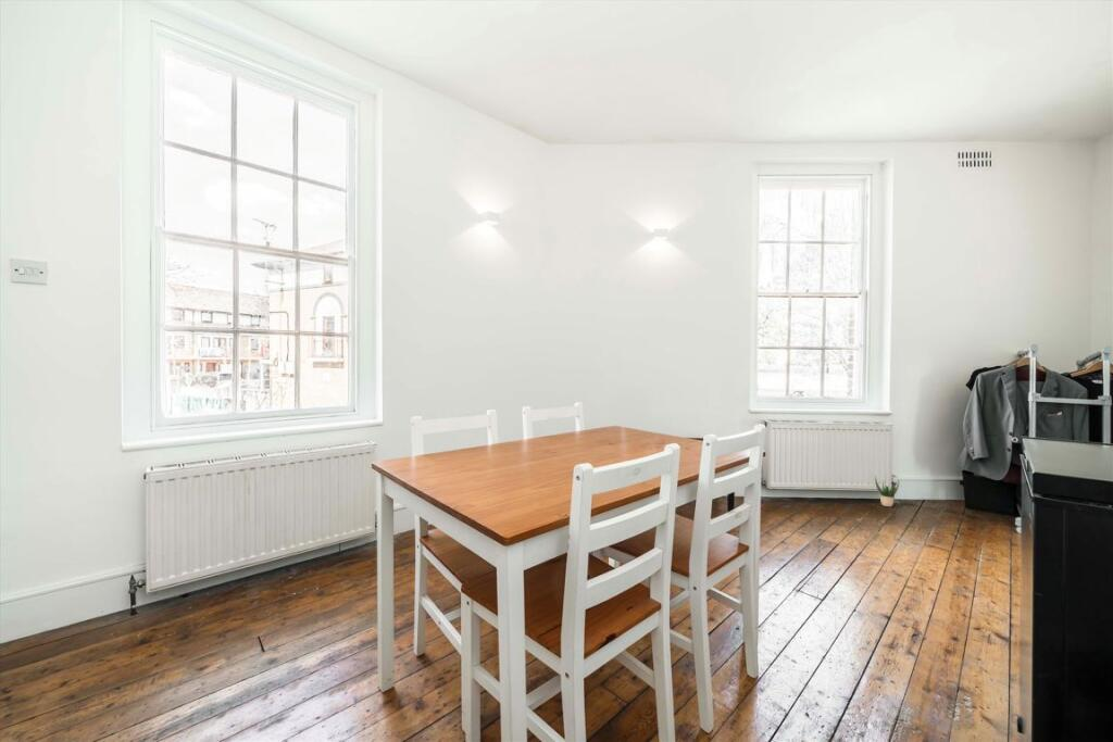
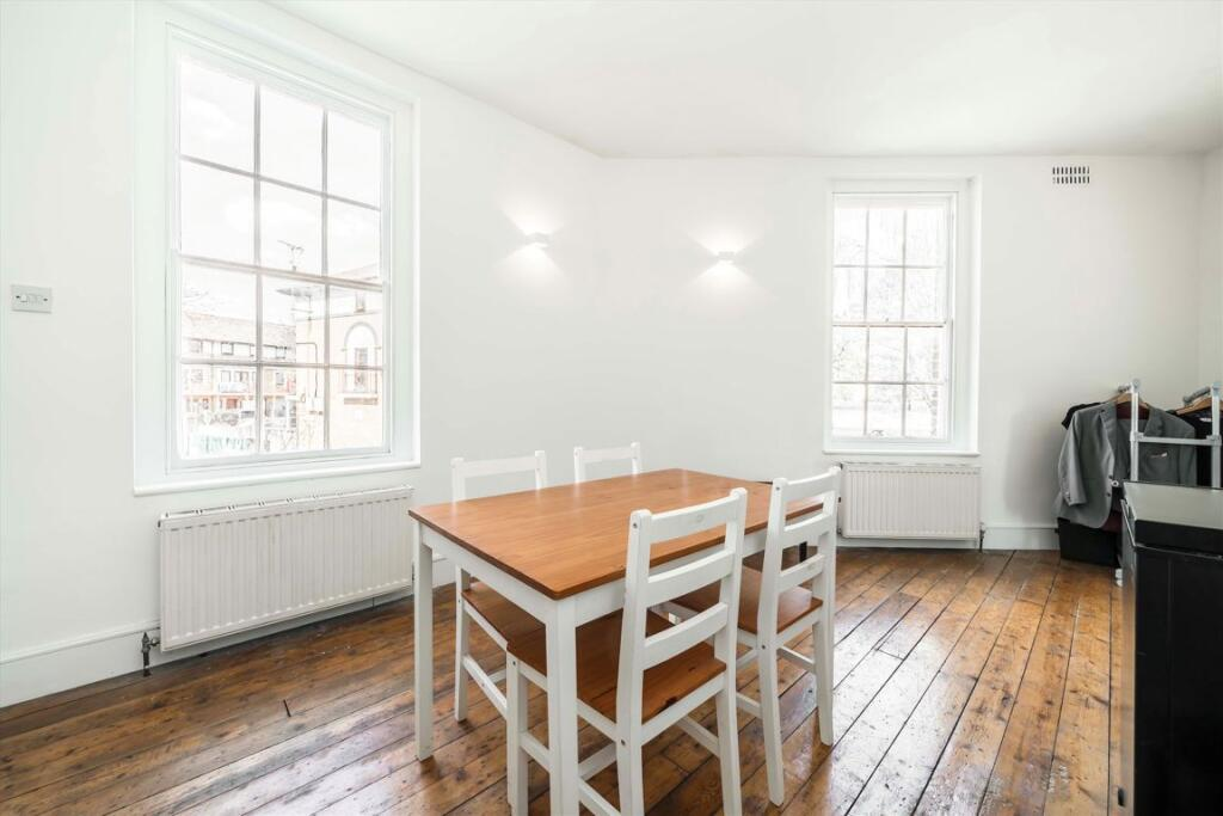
- potted plant (886, 490)
